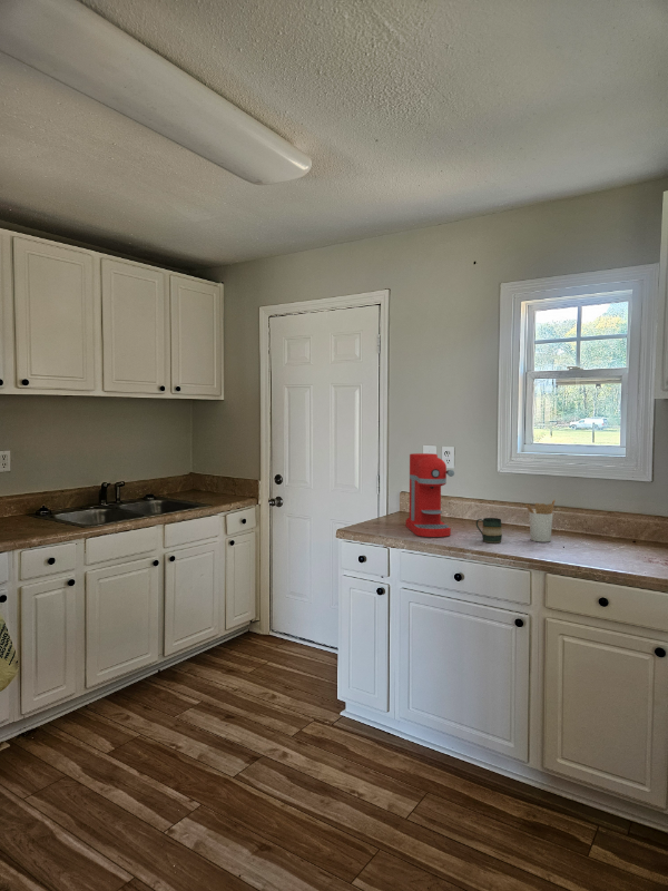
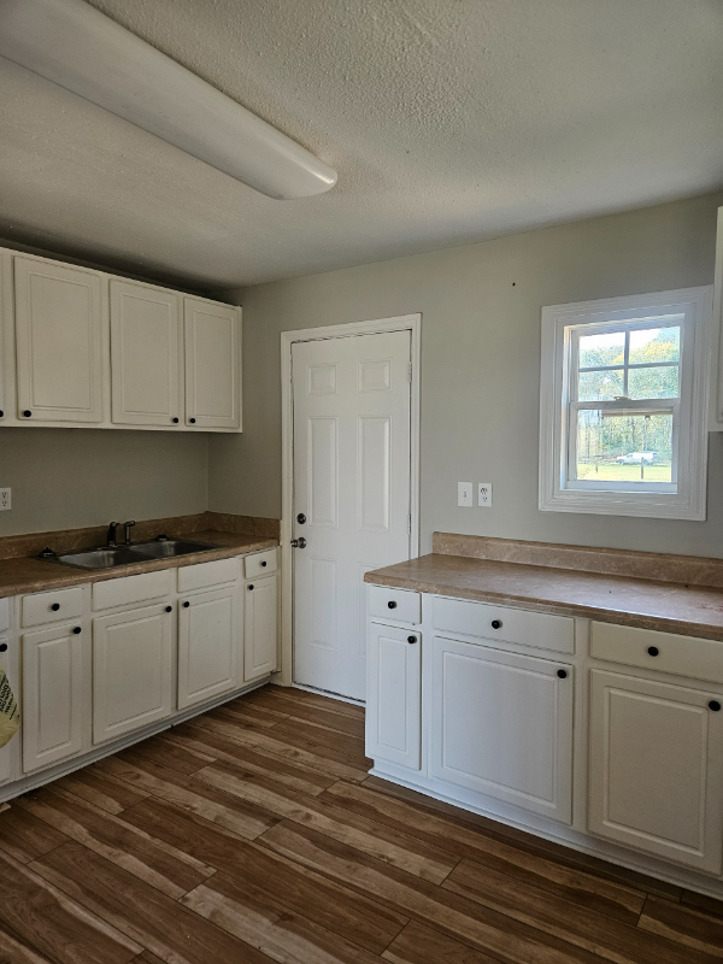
- mug (488, 529)
- utensil holder (541, 520)
- coffee maker (429, 492)
